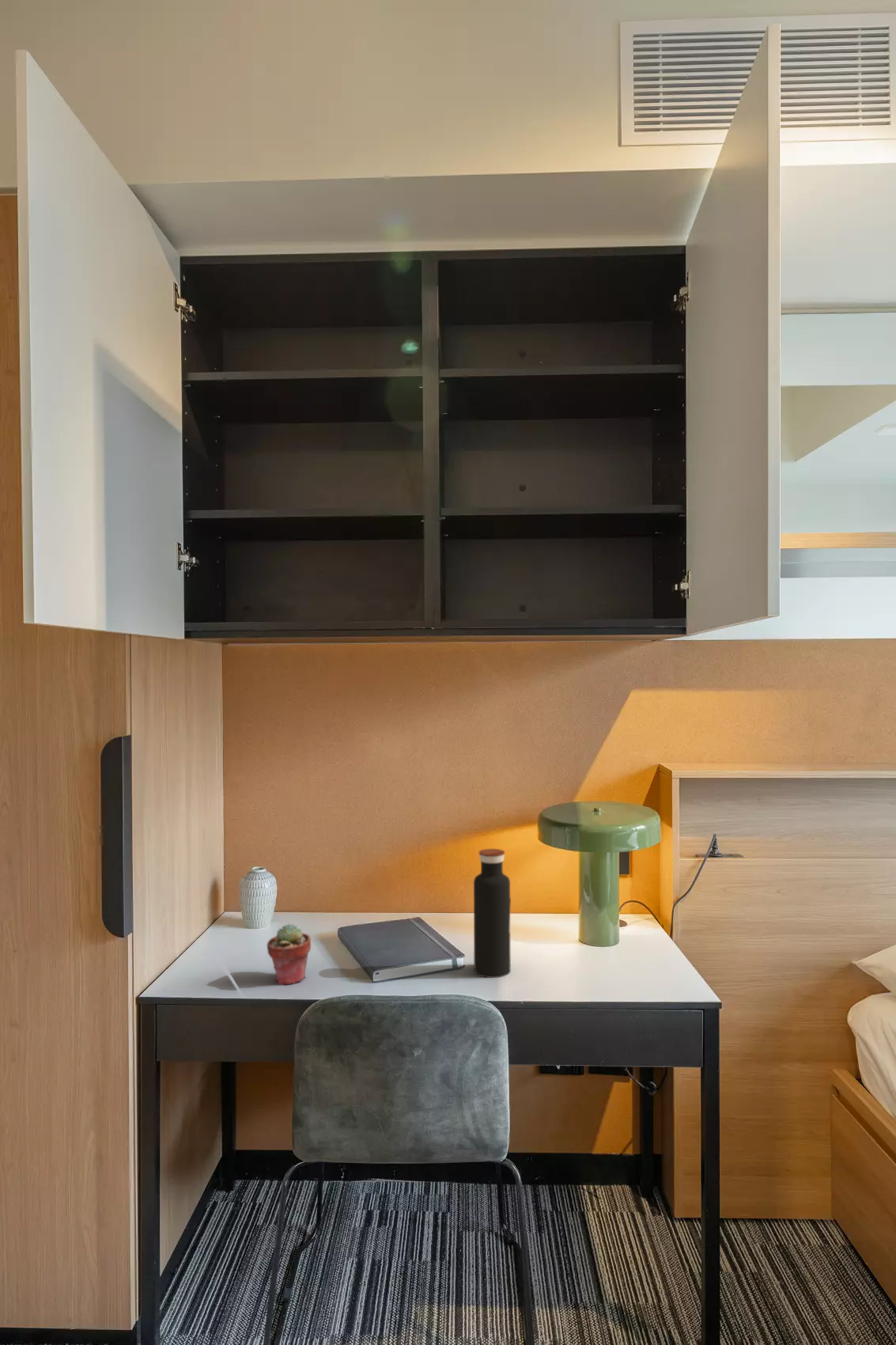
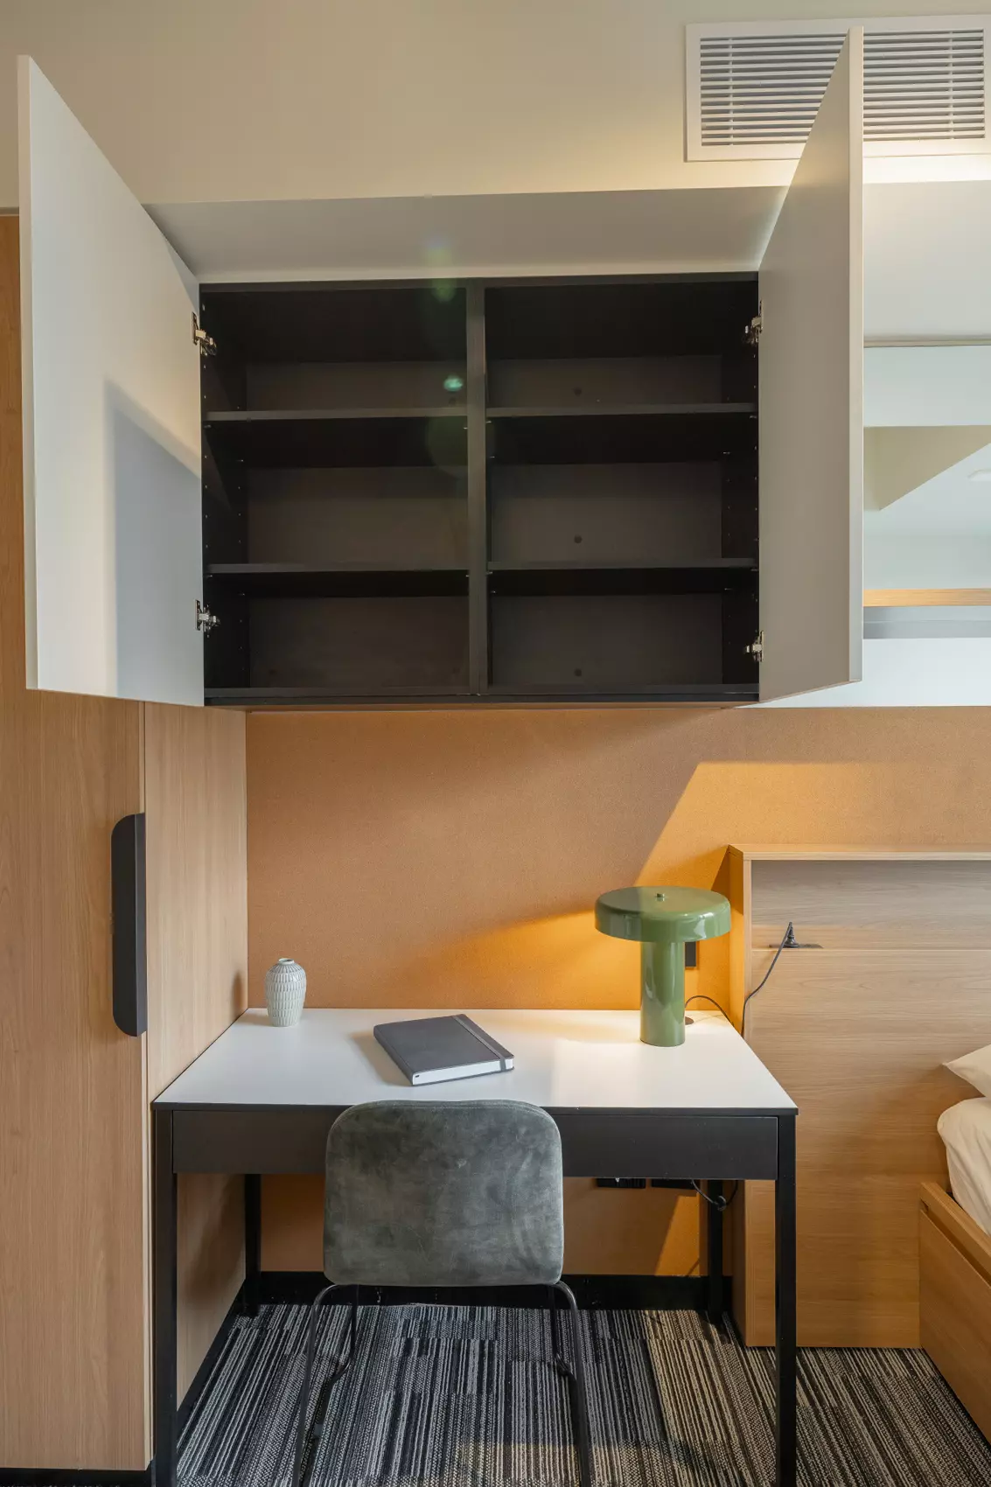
- water bottle (492, 911)
- potted succulent (289, 951)
